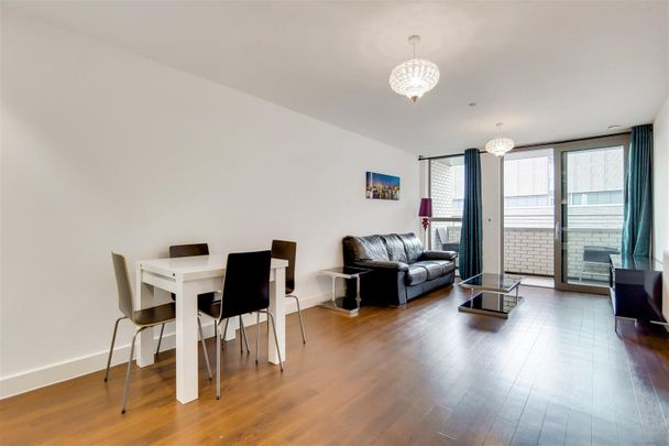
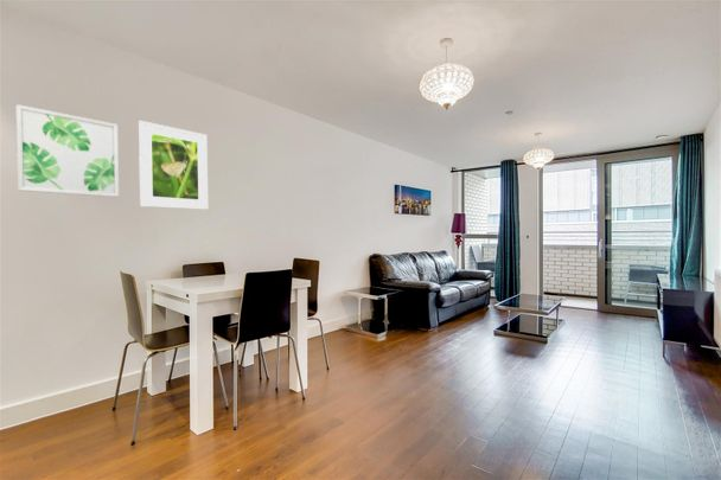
+ wall art (71, 154)
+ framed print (176, 168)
